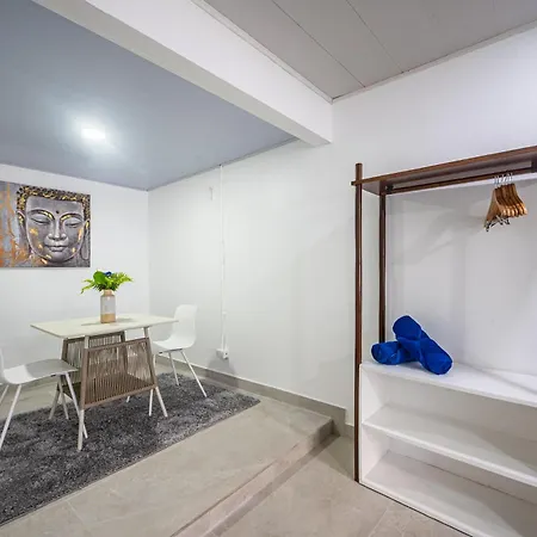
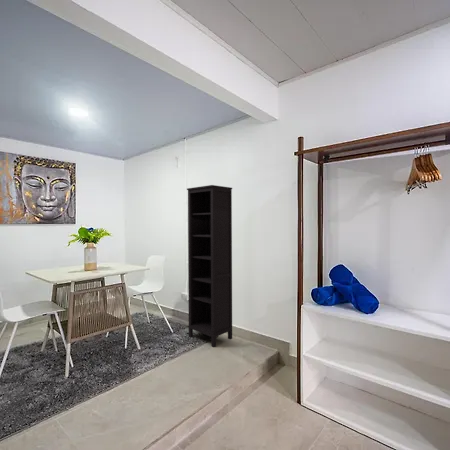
+ bookcase (209, 262)
